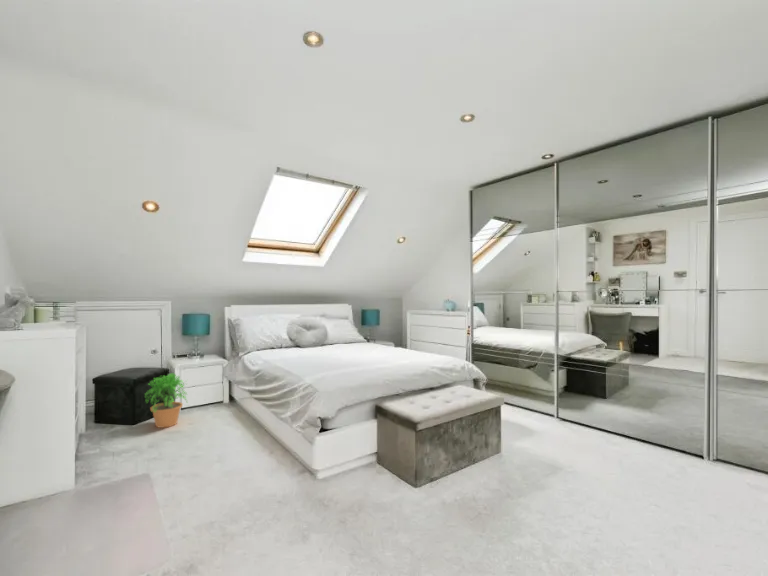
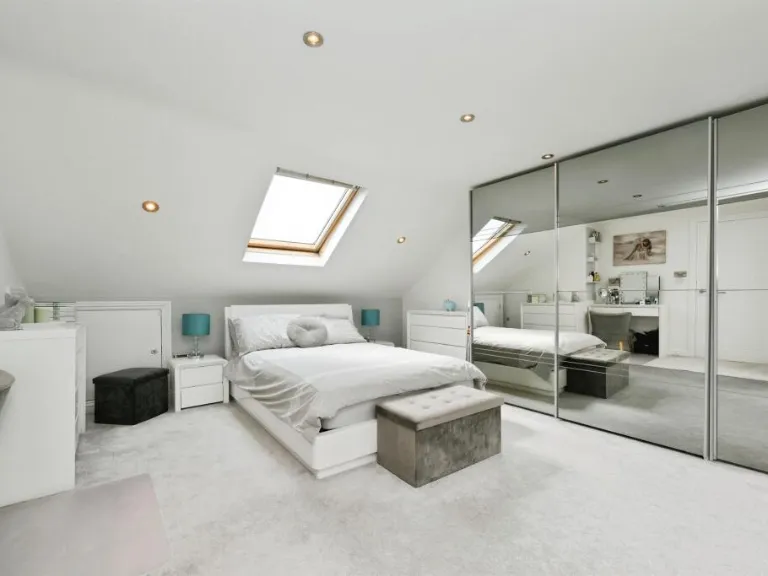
- potted plant (166, 398)
